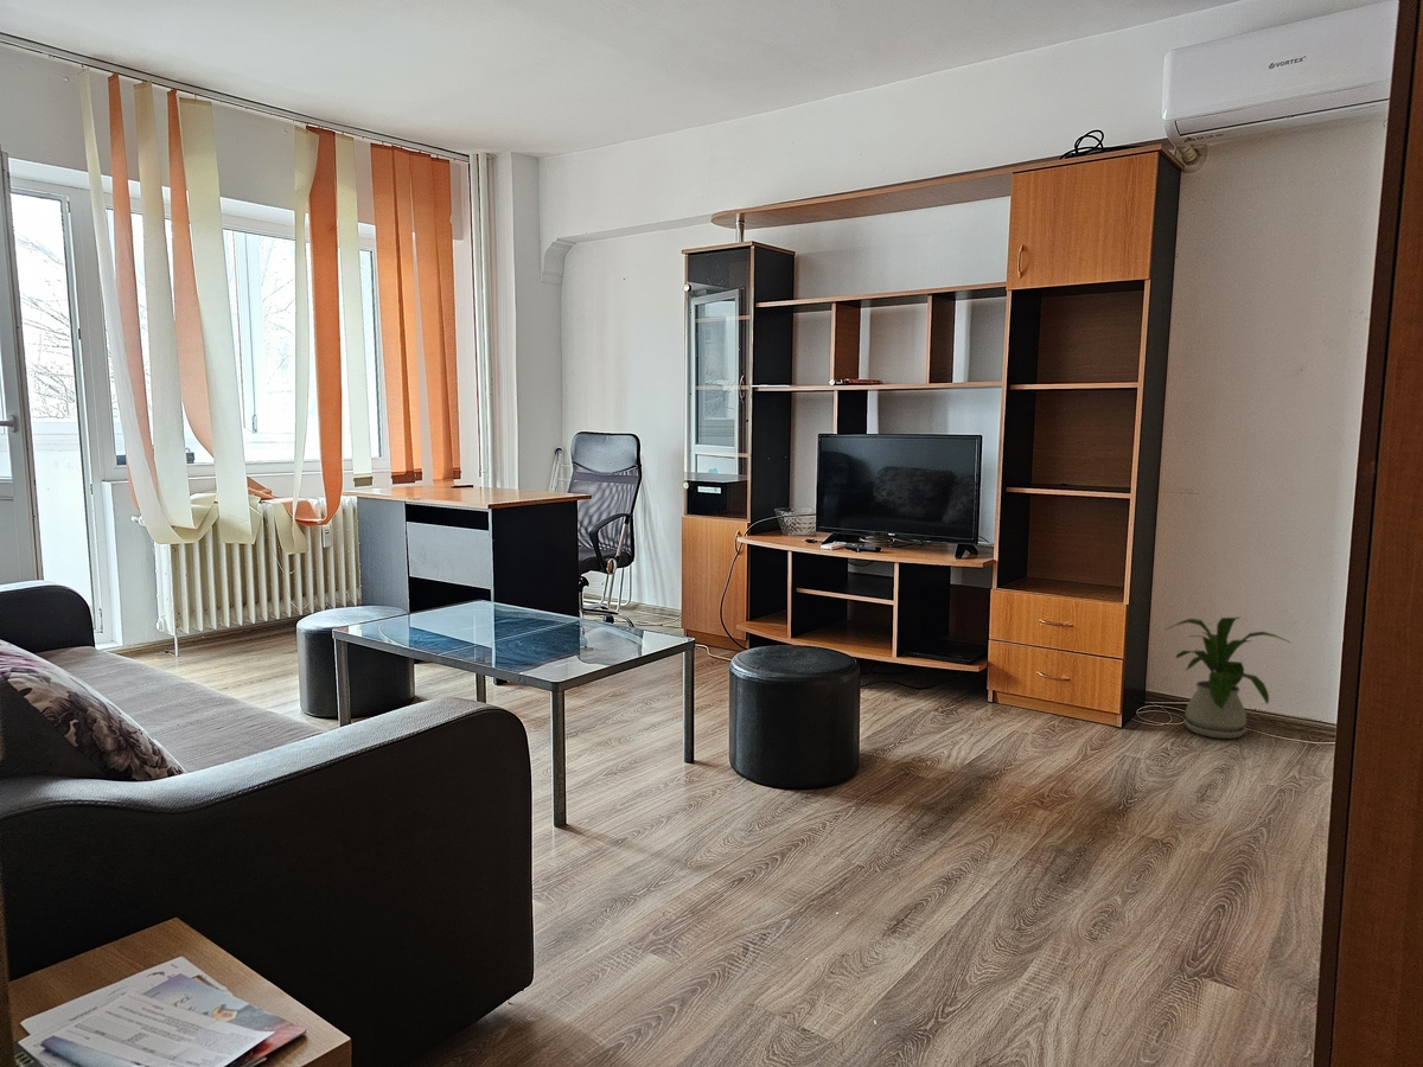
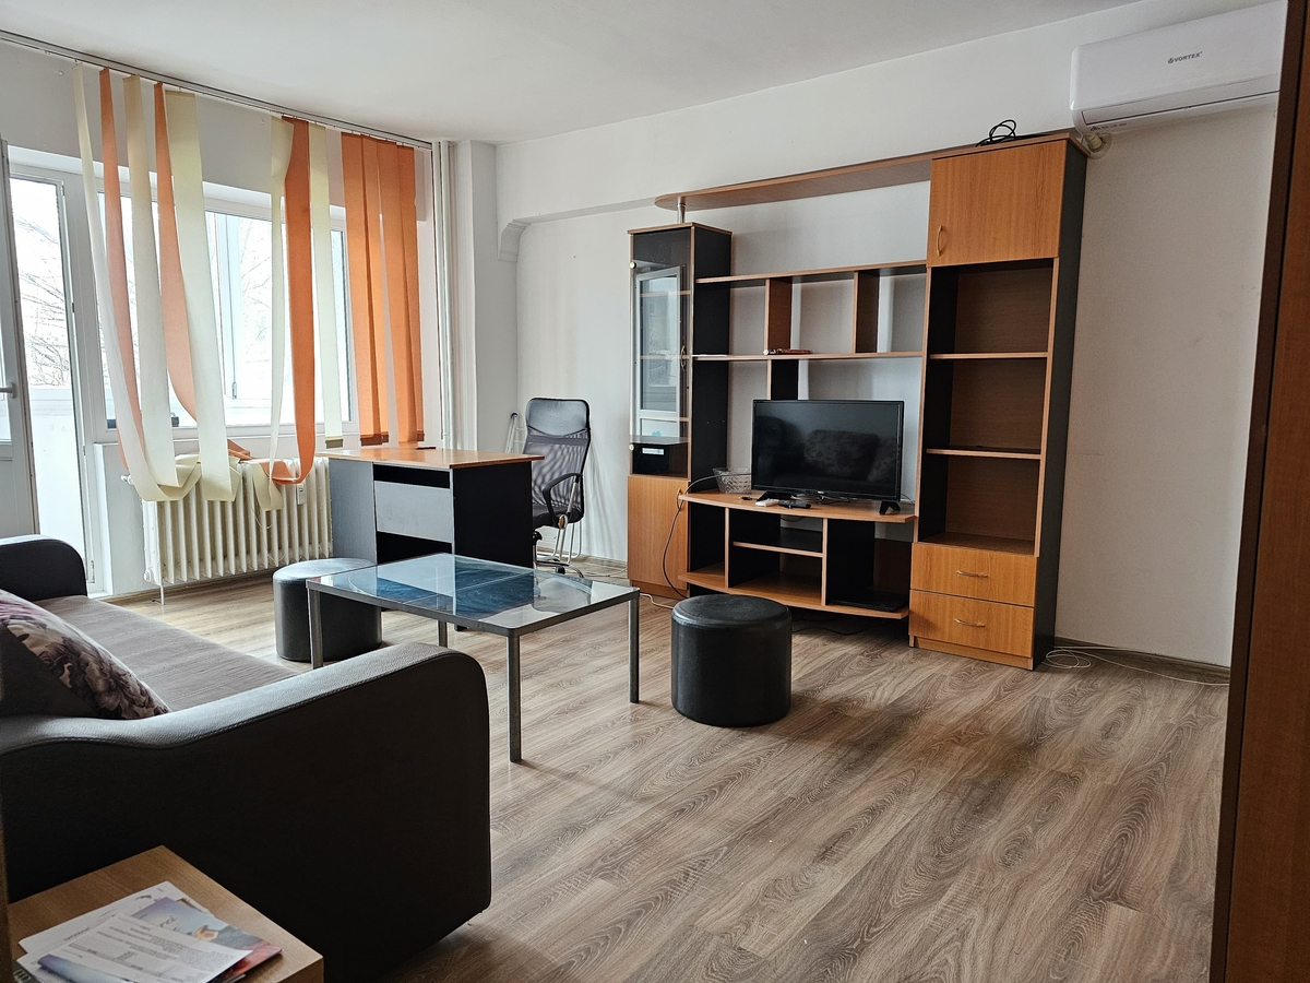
- house plant (1225, 667)
